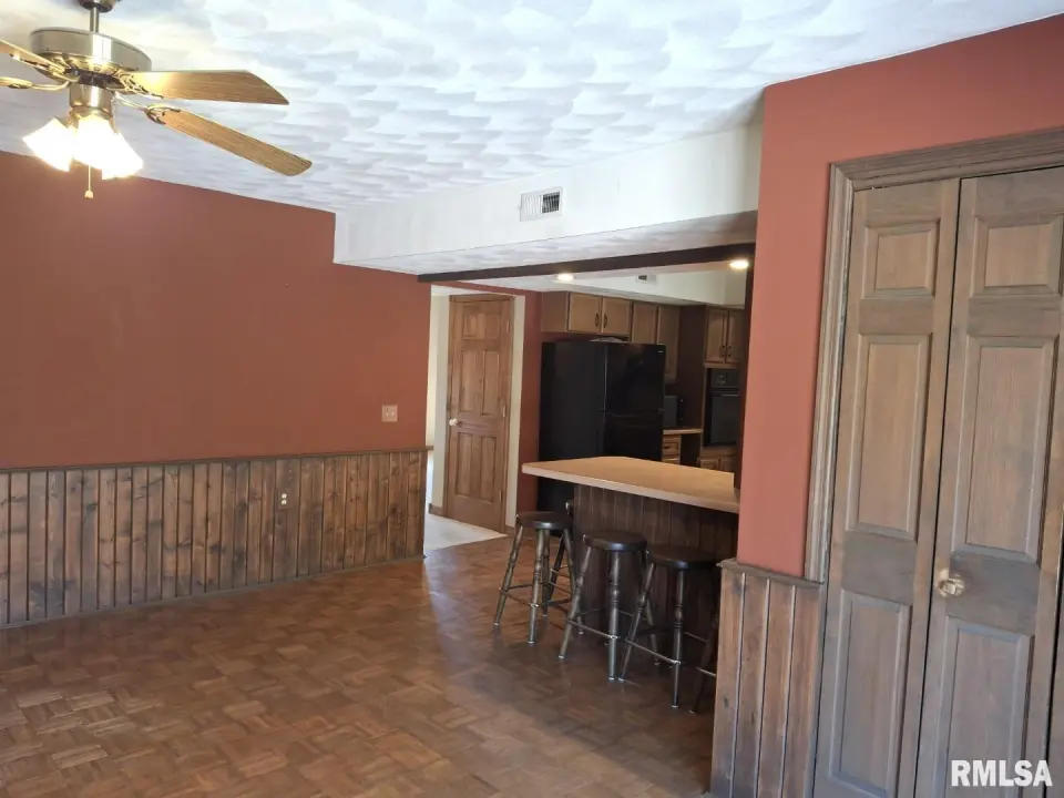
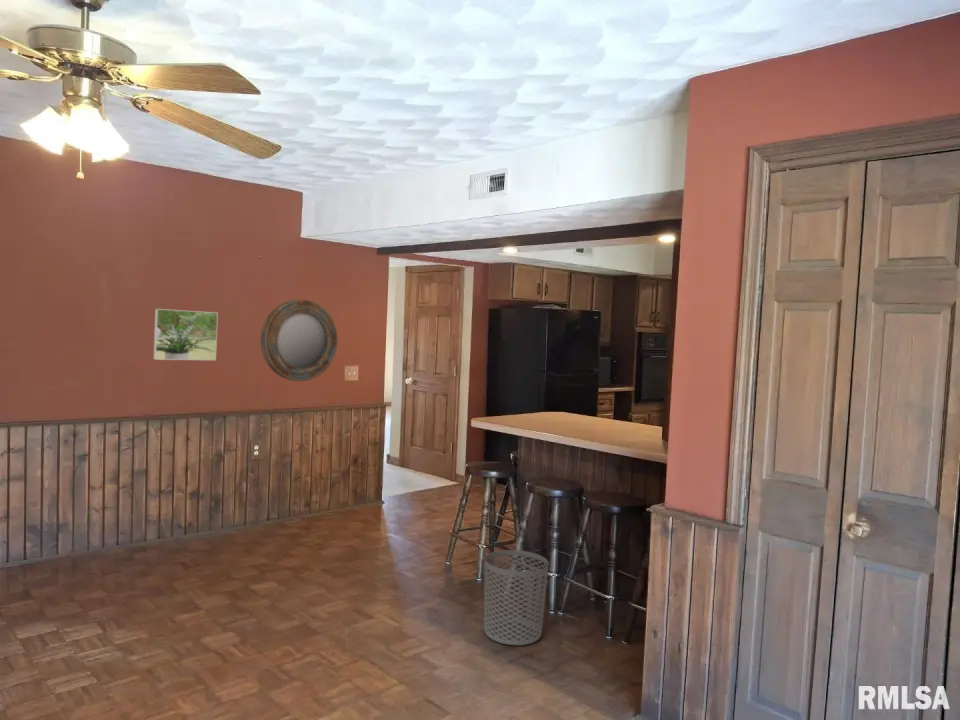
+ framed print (186, 335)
+ waste bin (514, 596)
+ home mirror (300, 340)
